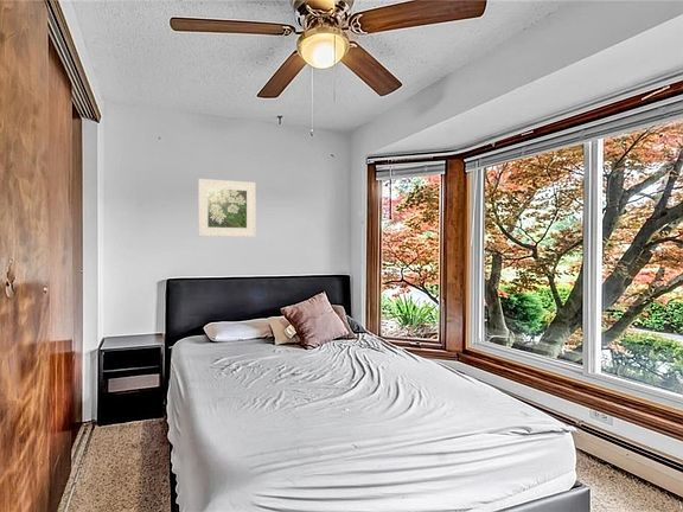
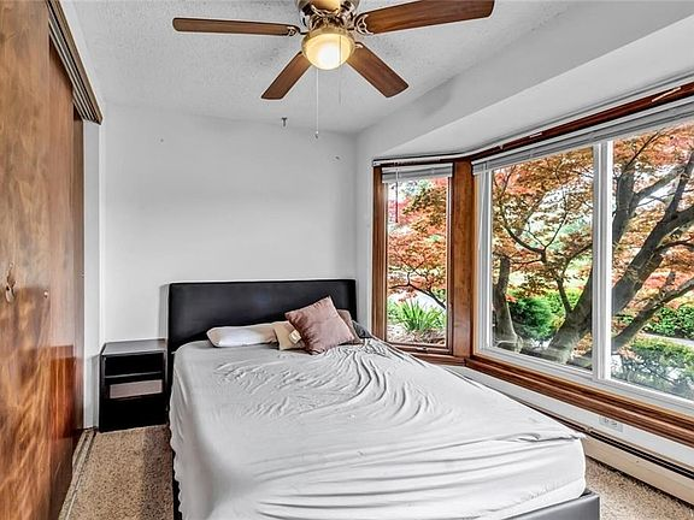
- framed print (226, 209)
